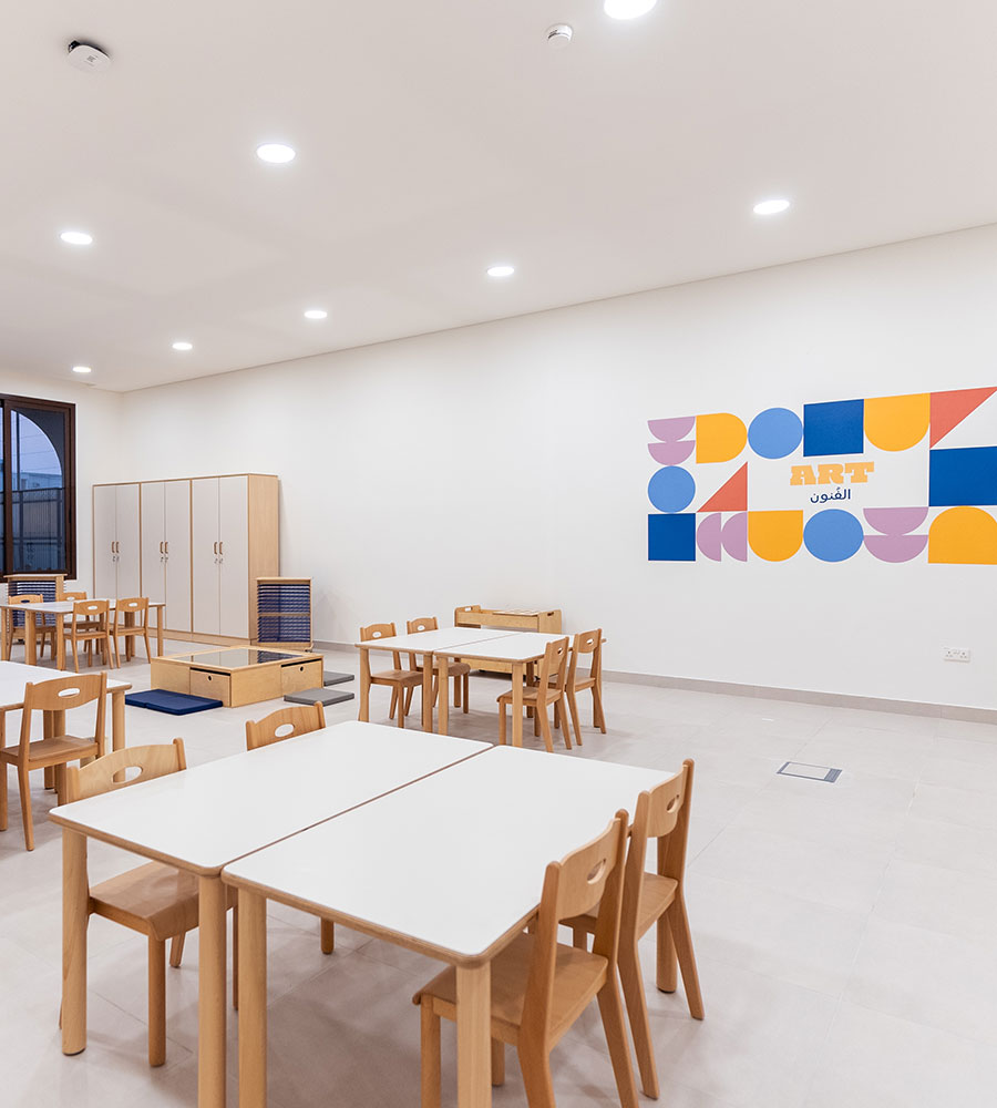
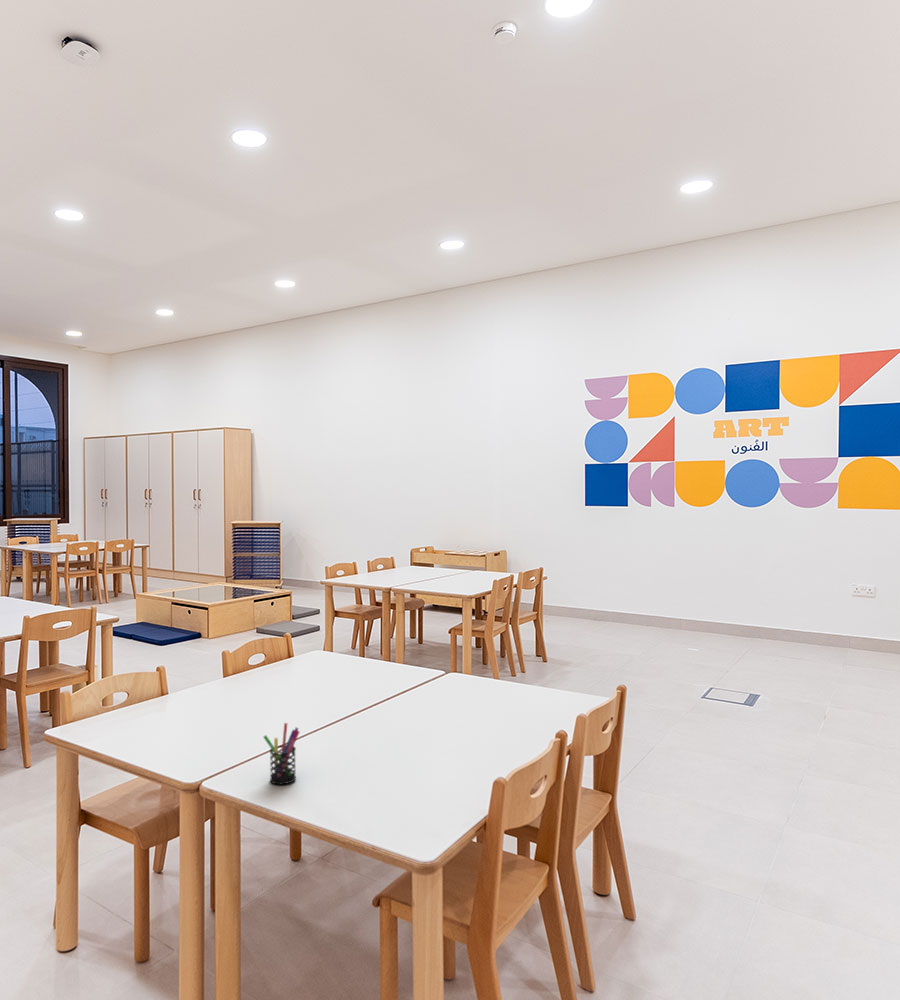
+ pen holder (280, 752)
